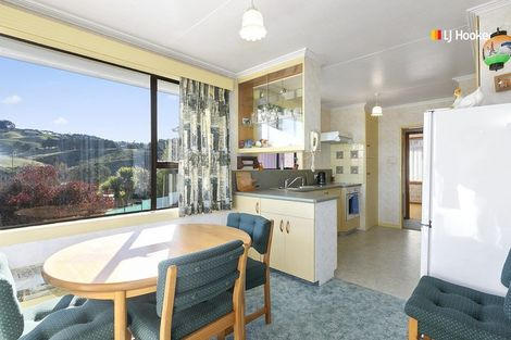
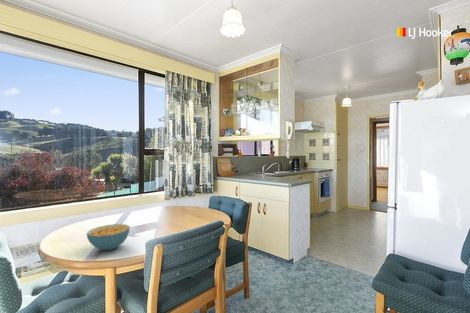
+ cereal bowl (109, 238)
